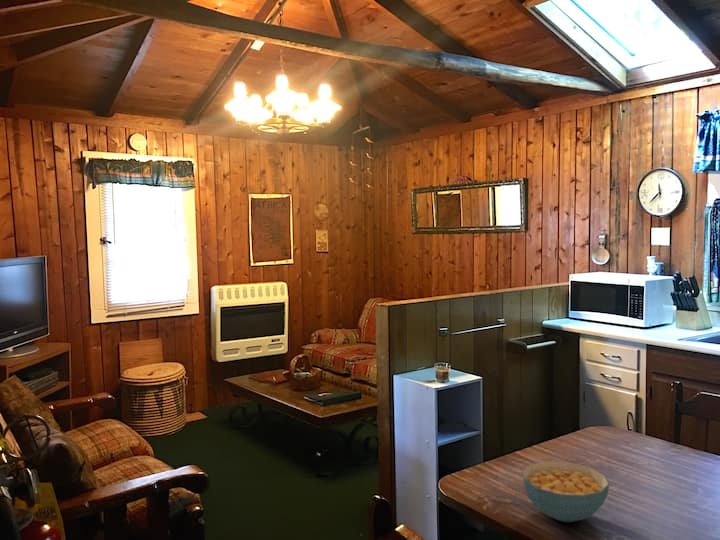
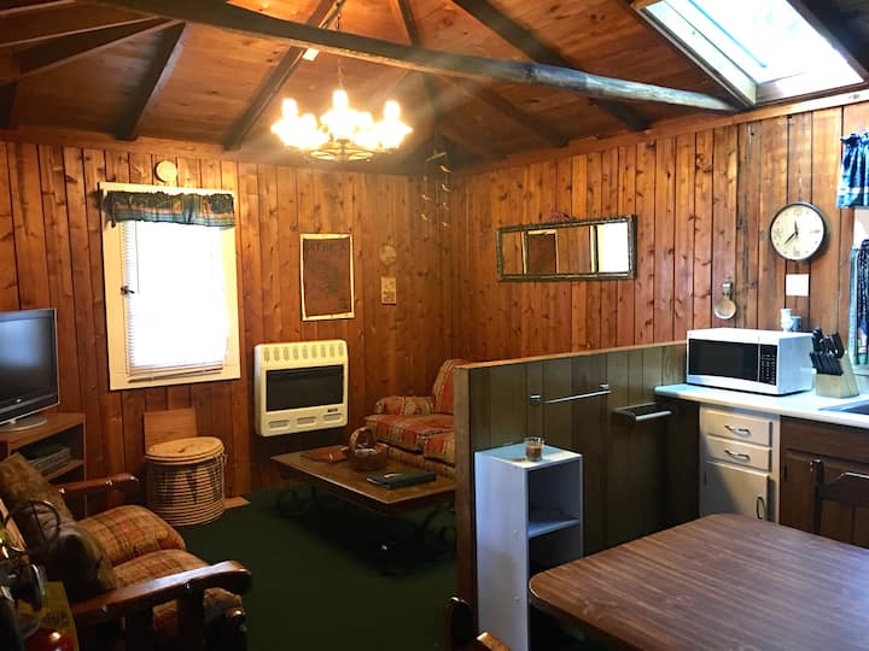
- cereal bowl (564, 496)
